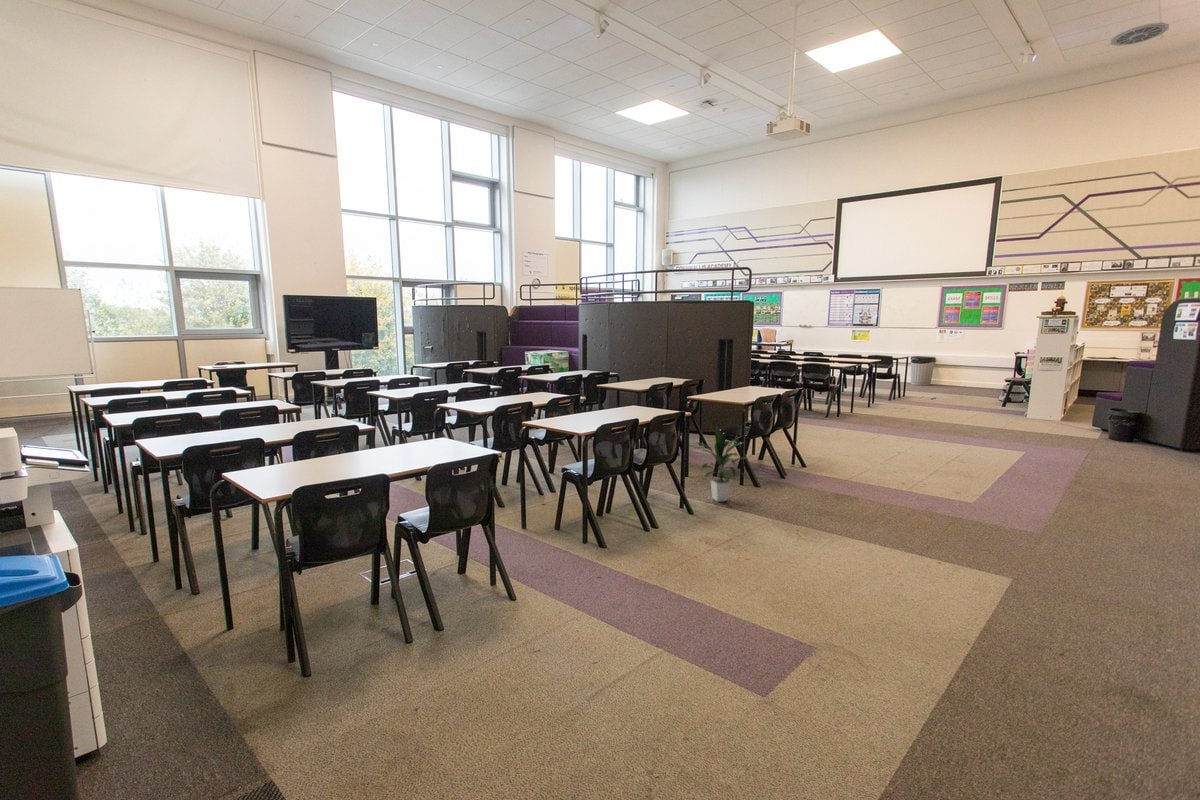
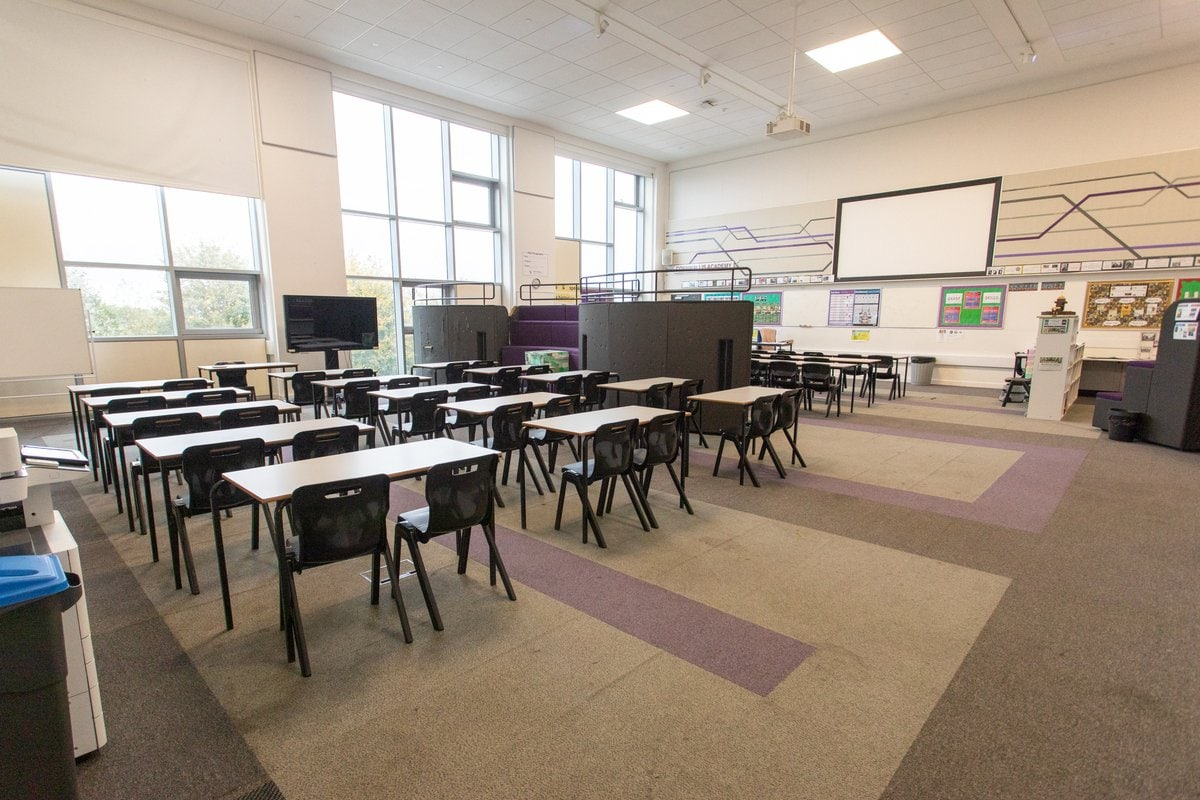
- ceiling vent (1138, 35)
- indoor plant (723, 465)
